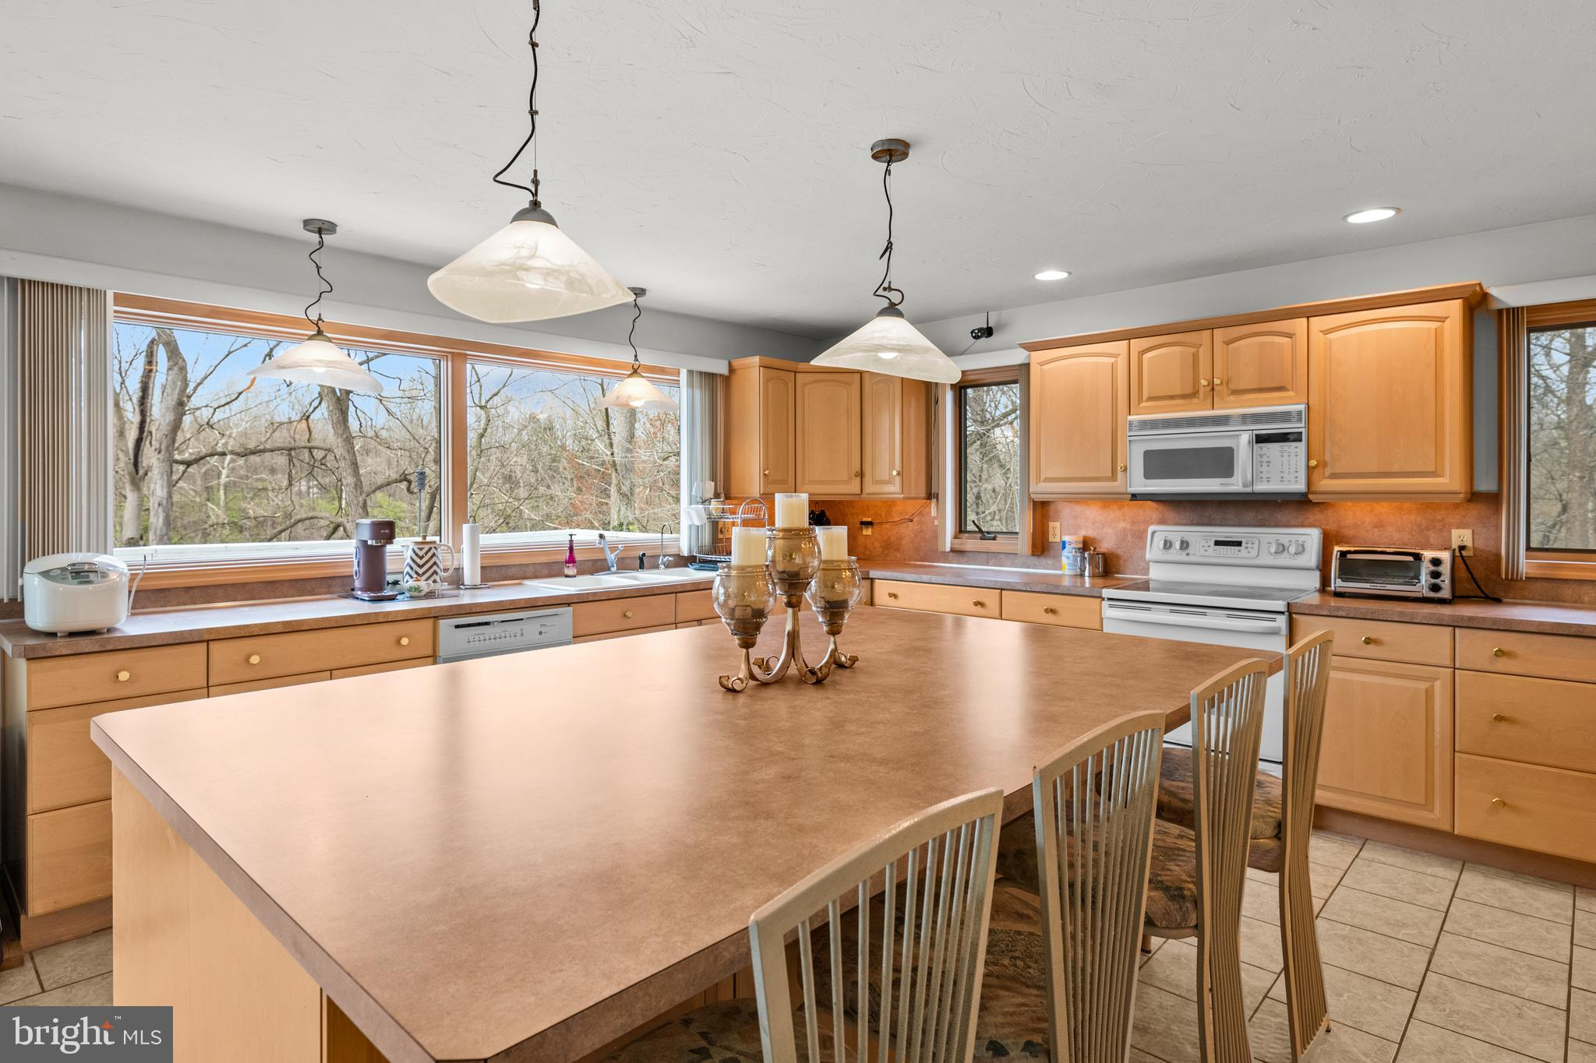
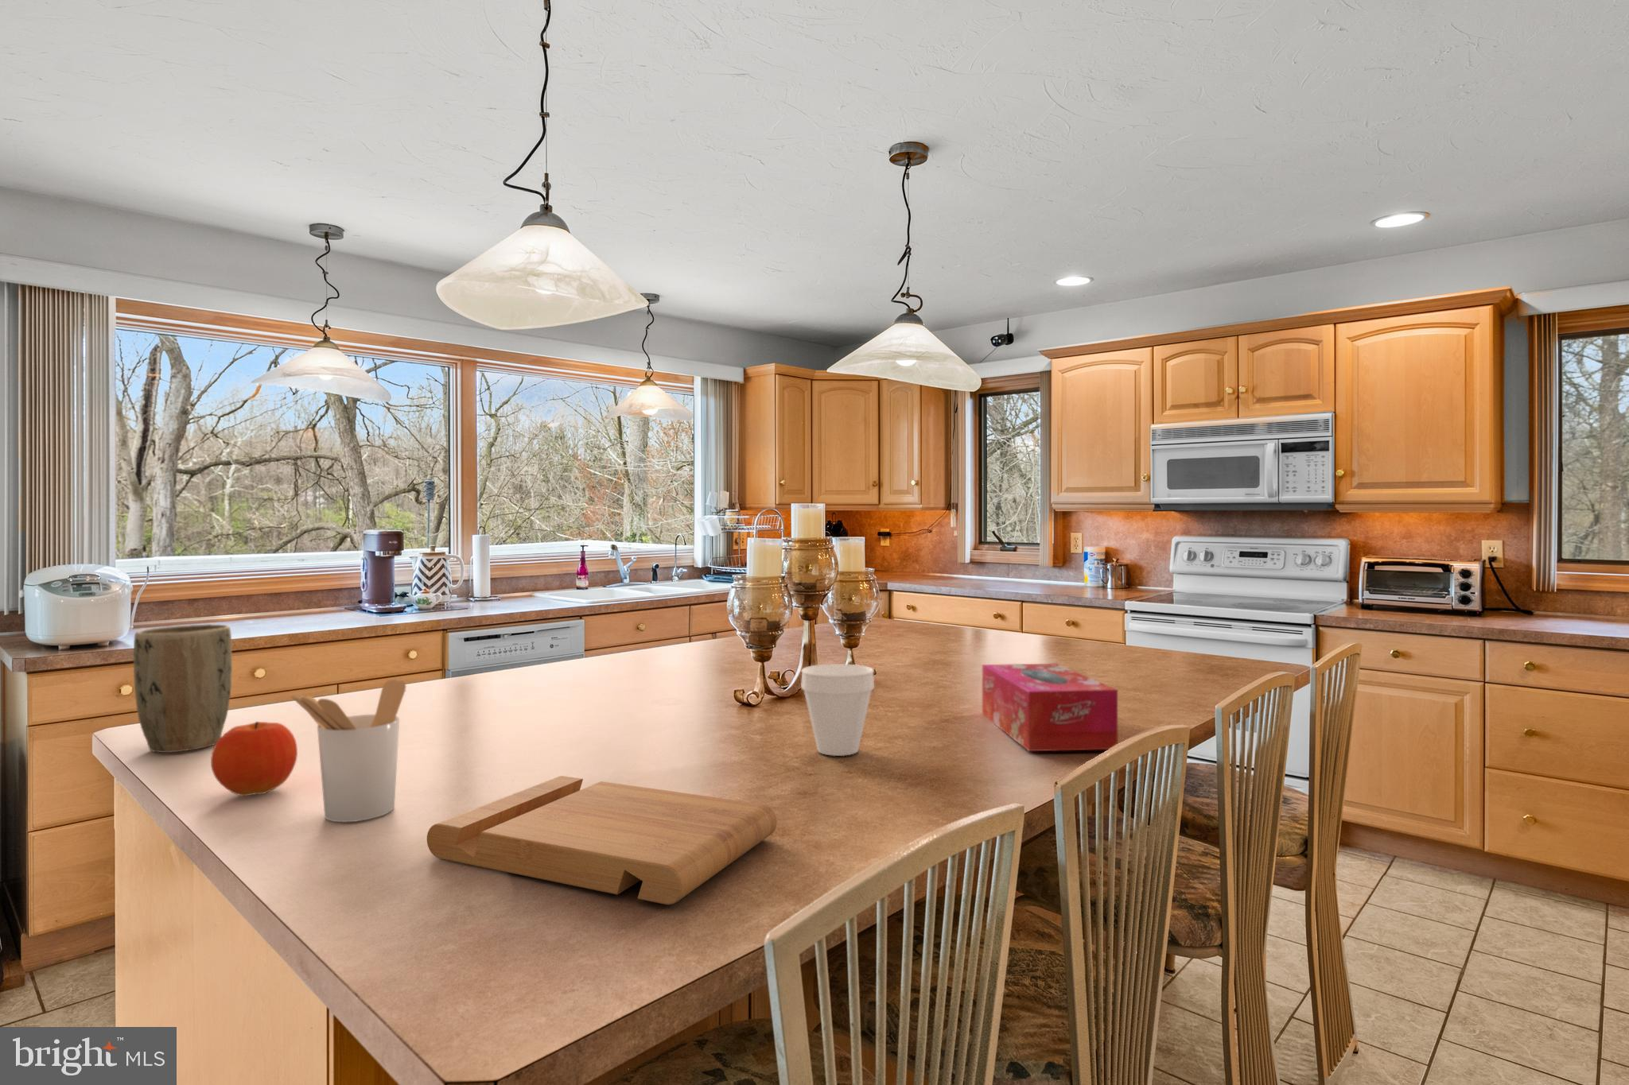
+ utensil holder (346, 750)
+ cutting board (606, 829)
+ tissue box (1044, 702)
+ cup (838, 710)
+ fruit (254, 758)
+ plant pot (184, 687)
